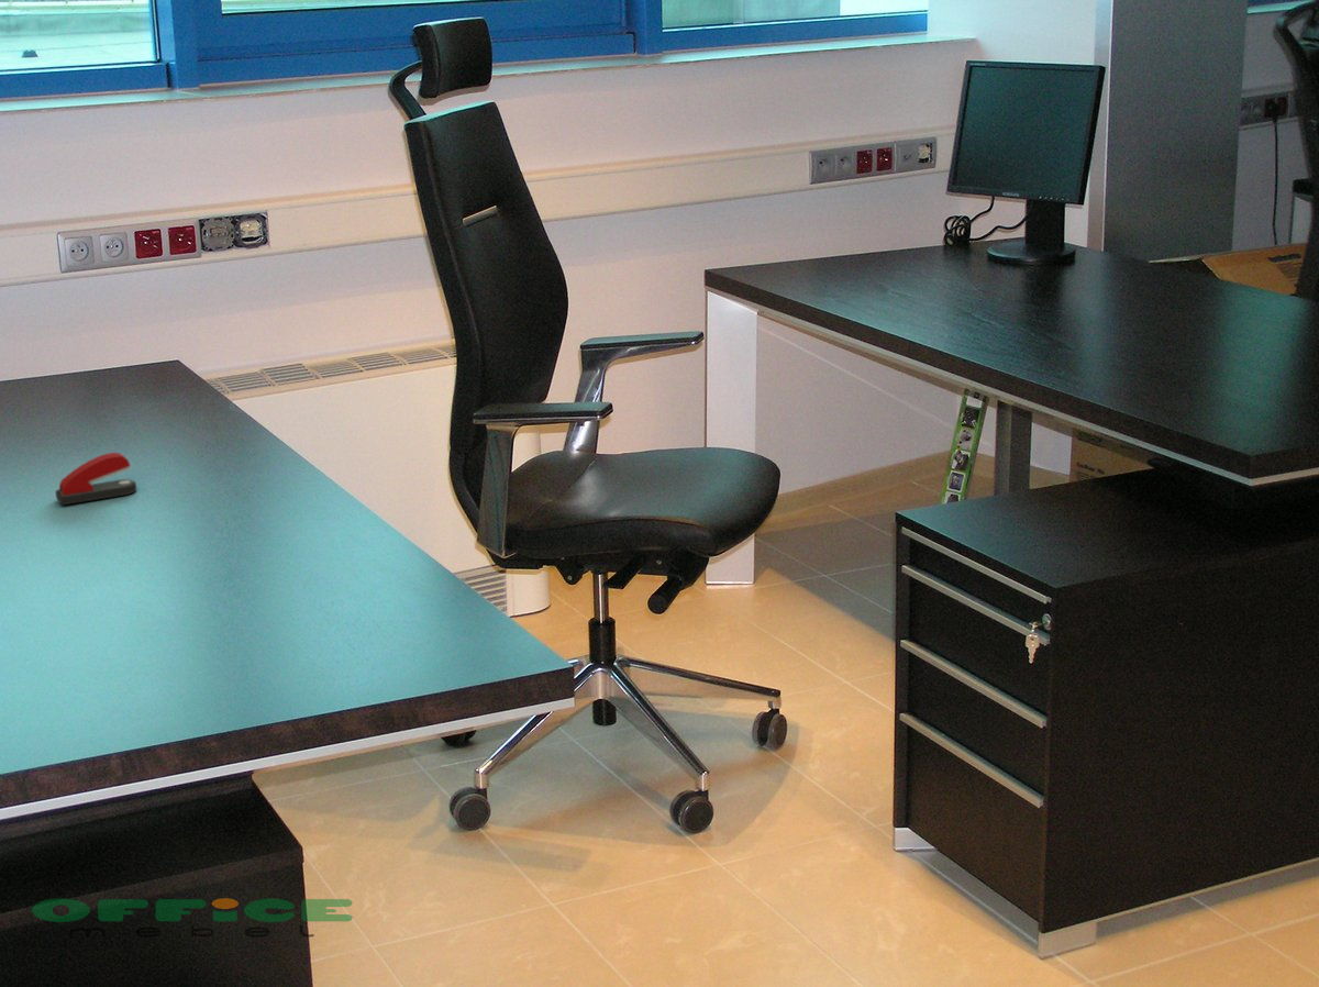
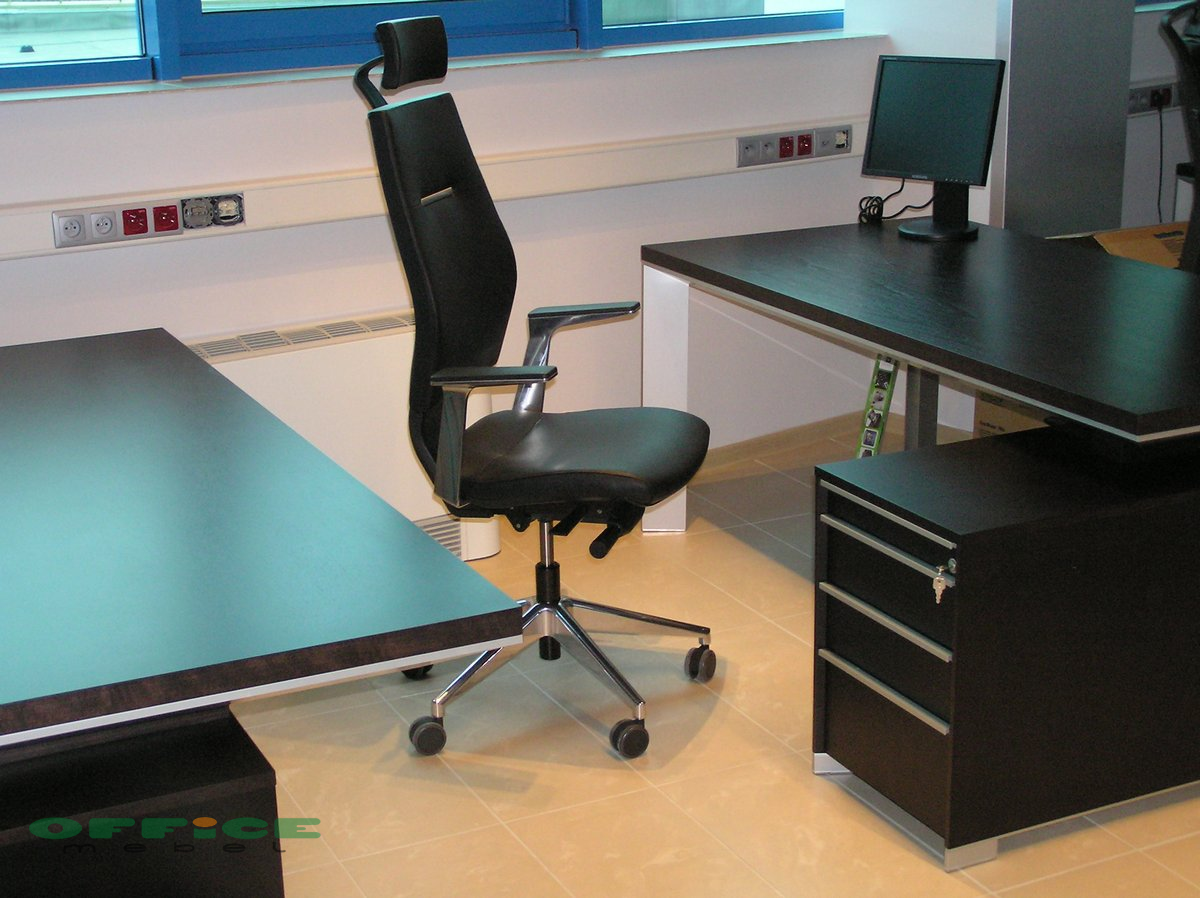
- stapler (95, 476)
